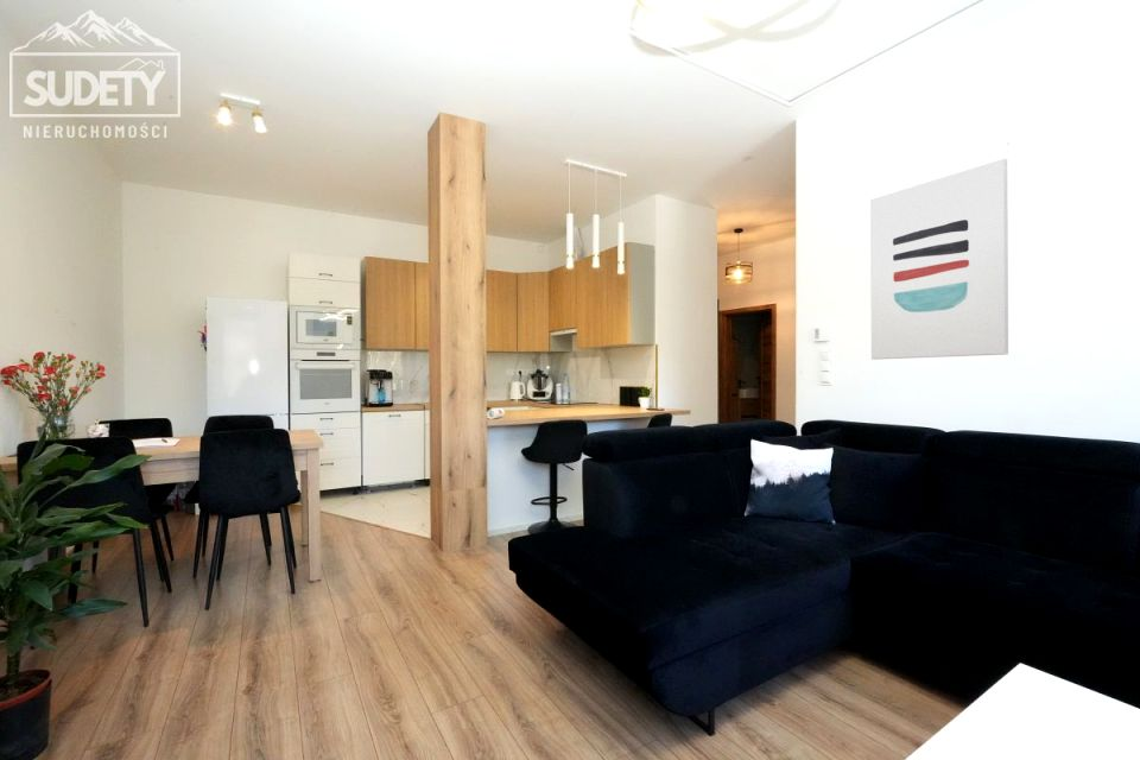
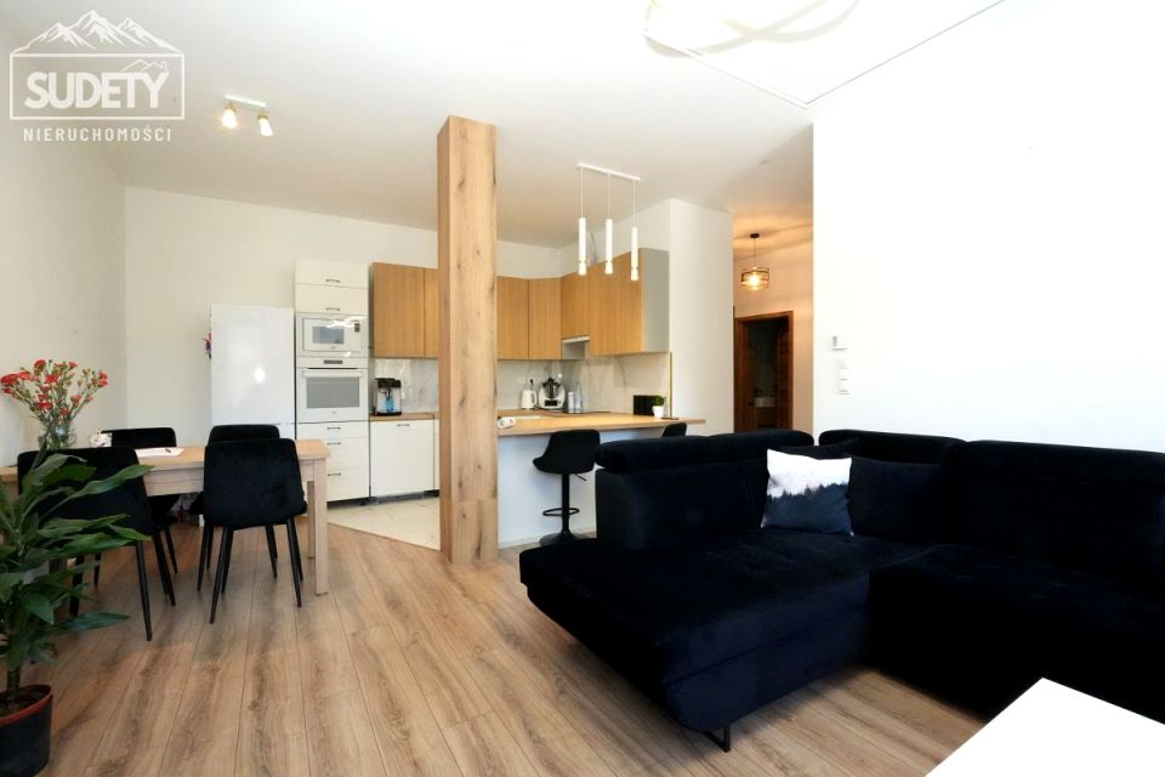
- wall art (932, 268)
